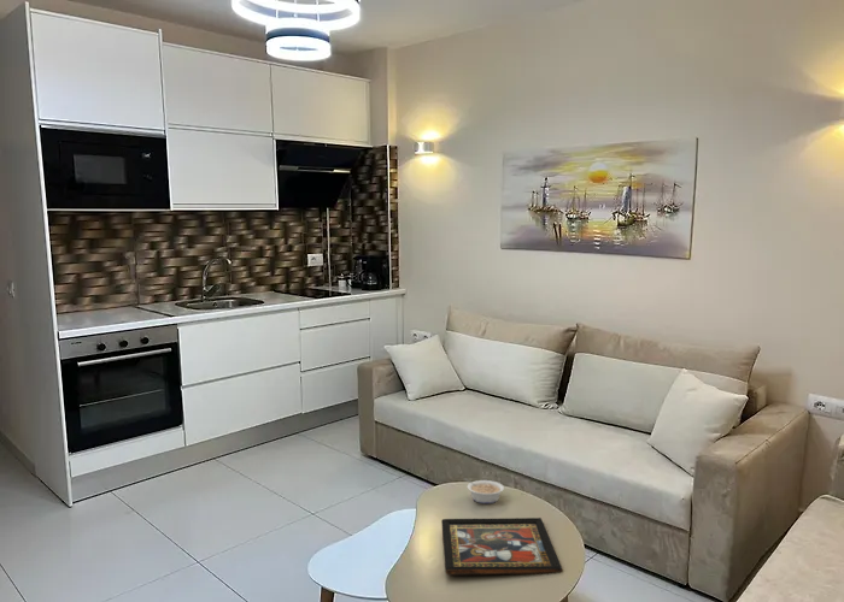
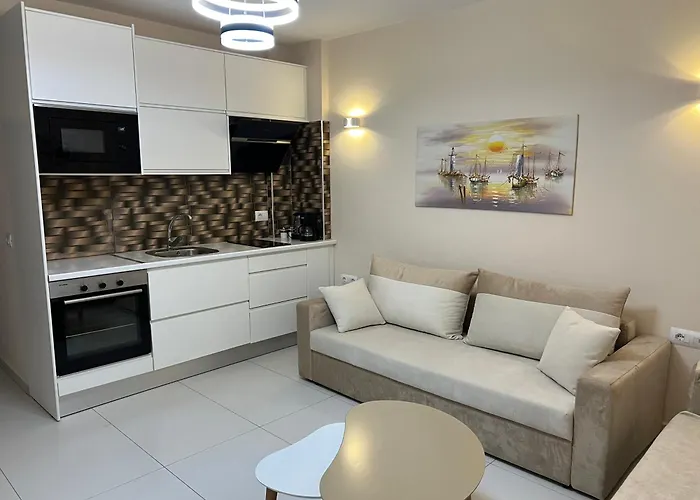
- decorative tray (497, 544)
- legume (483, 491)
